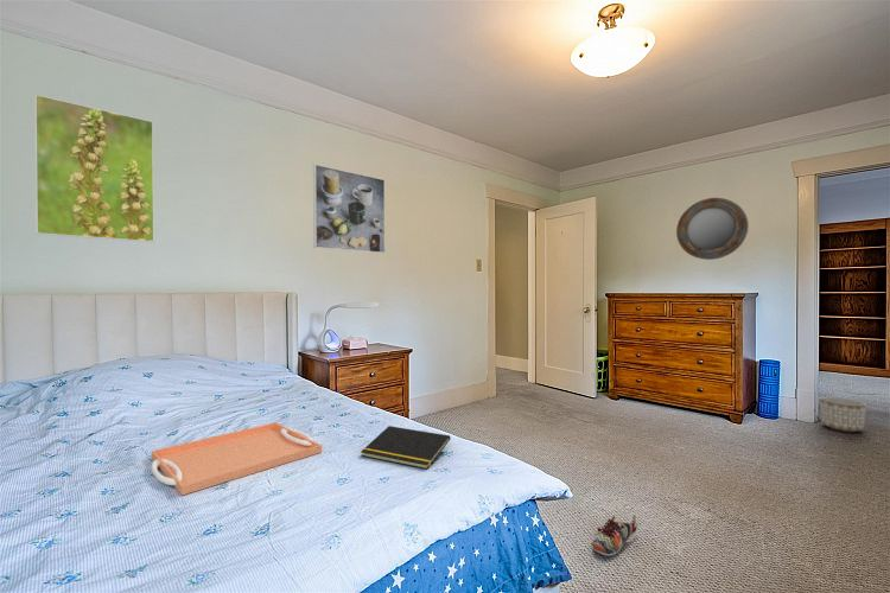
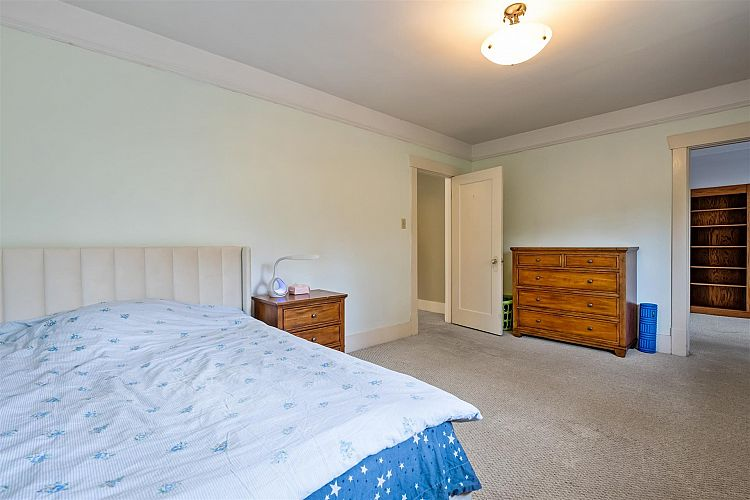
- planter (841, 414)
- serving tray (237, 451)
- notepad (406, 445)
- shoe (614, 531)
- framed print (351, 211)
- home mirror (710, 229)
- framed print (98, 173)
